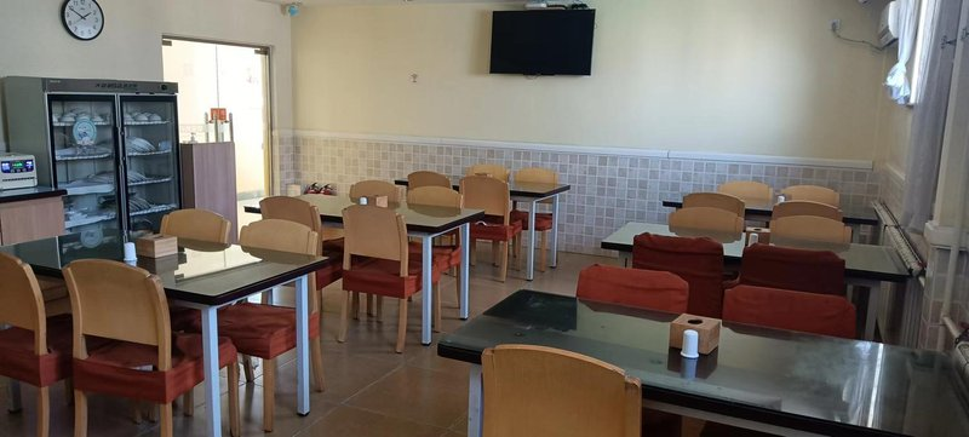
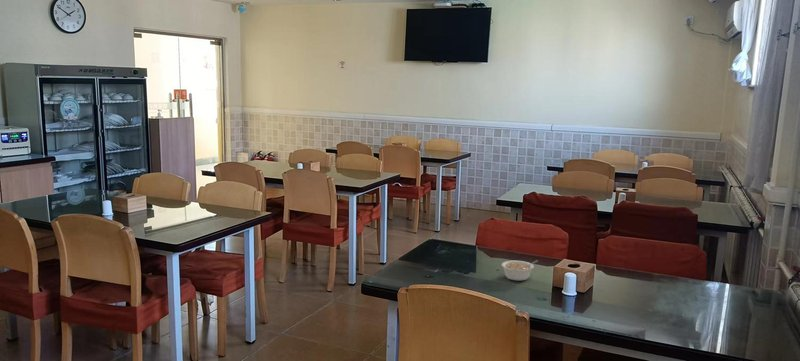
+ legume (517, 269)
